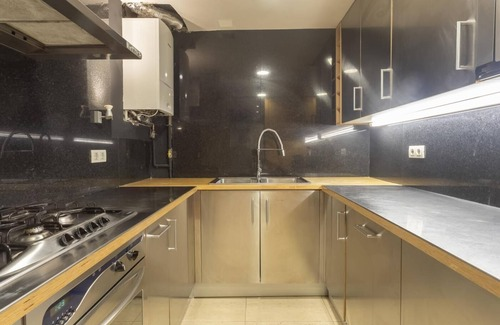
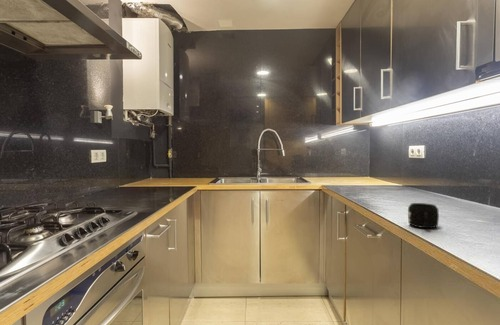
+ mug (423, 216)
